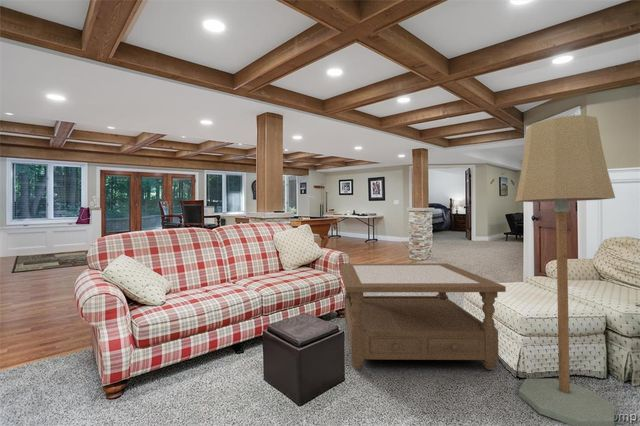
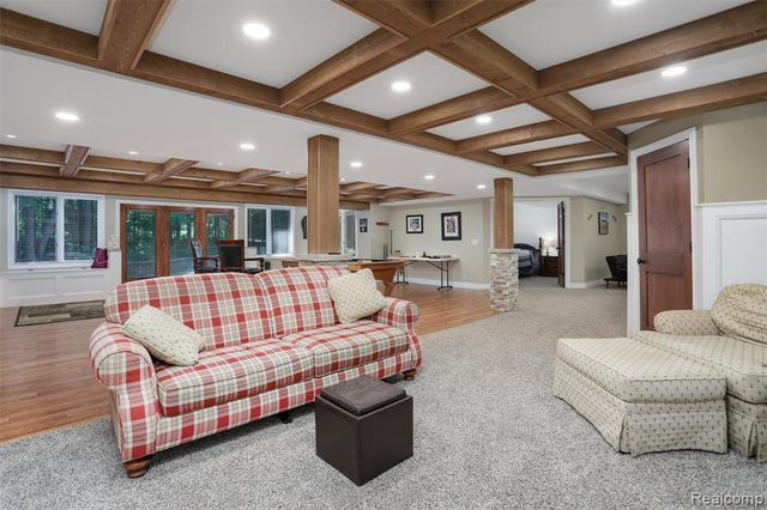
- floor lamp (562, 262)
- coffee table (406, 307)
